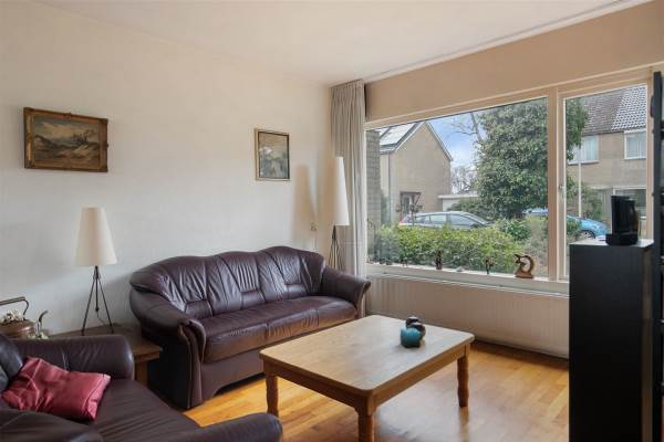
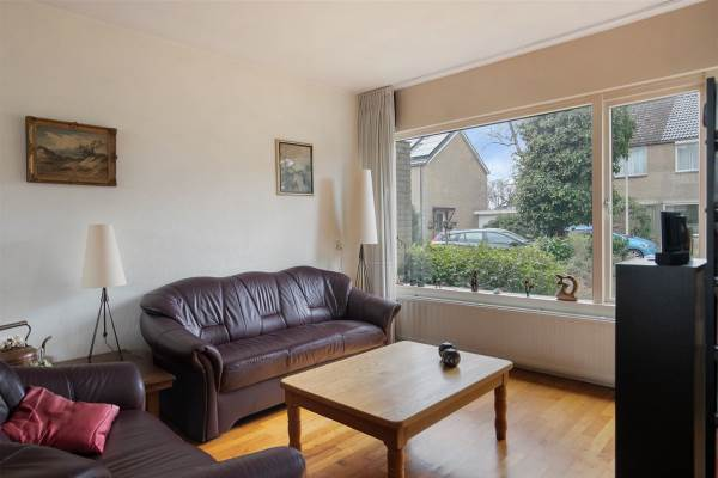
- candle (409, 334)
